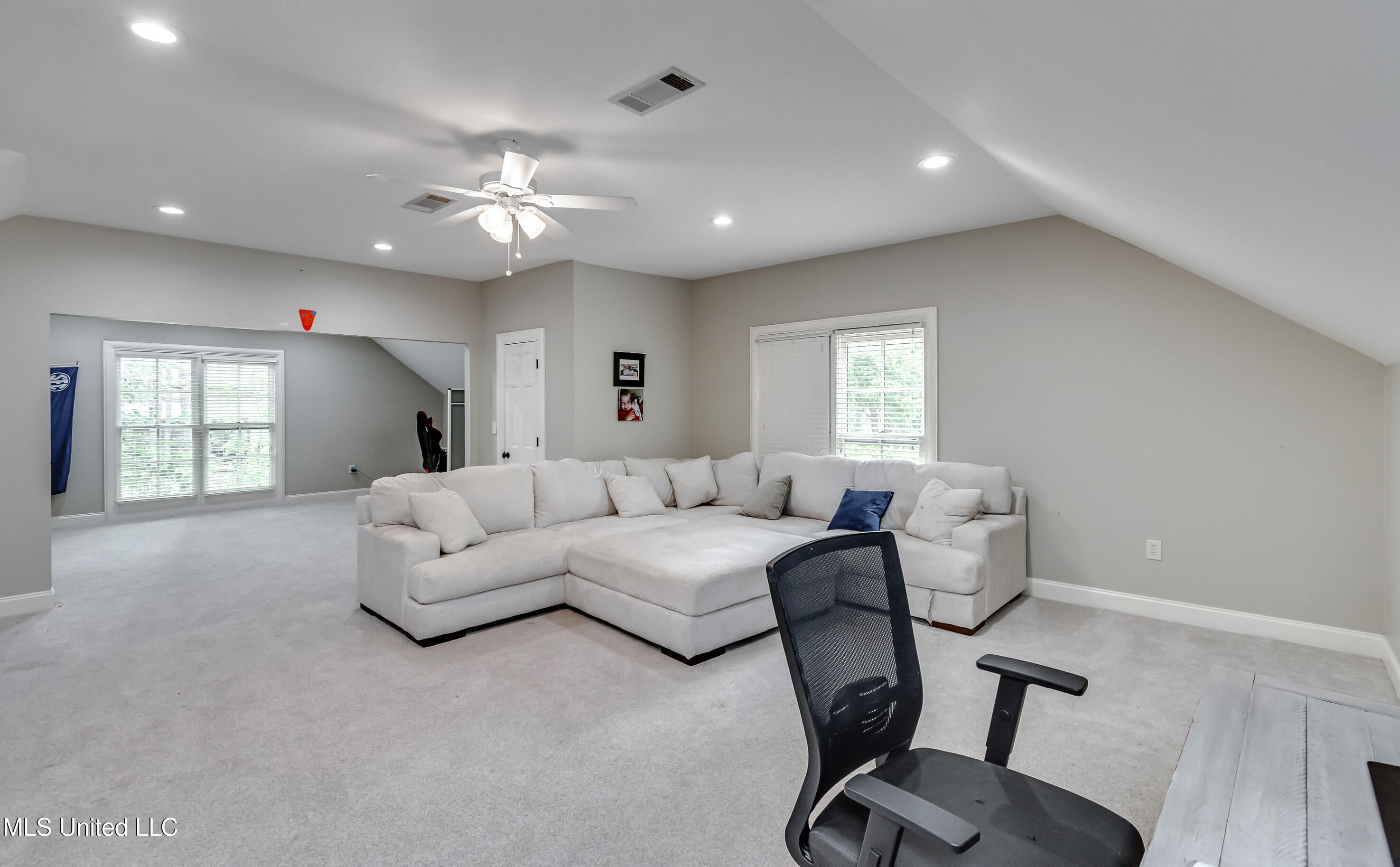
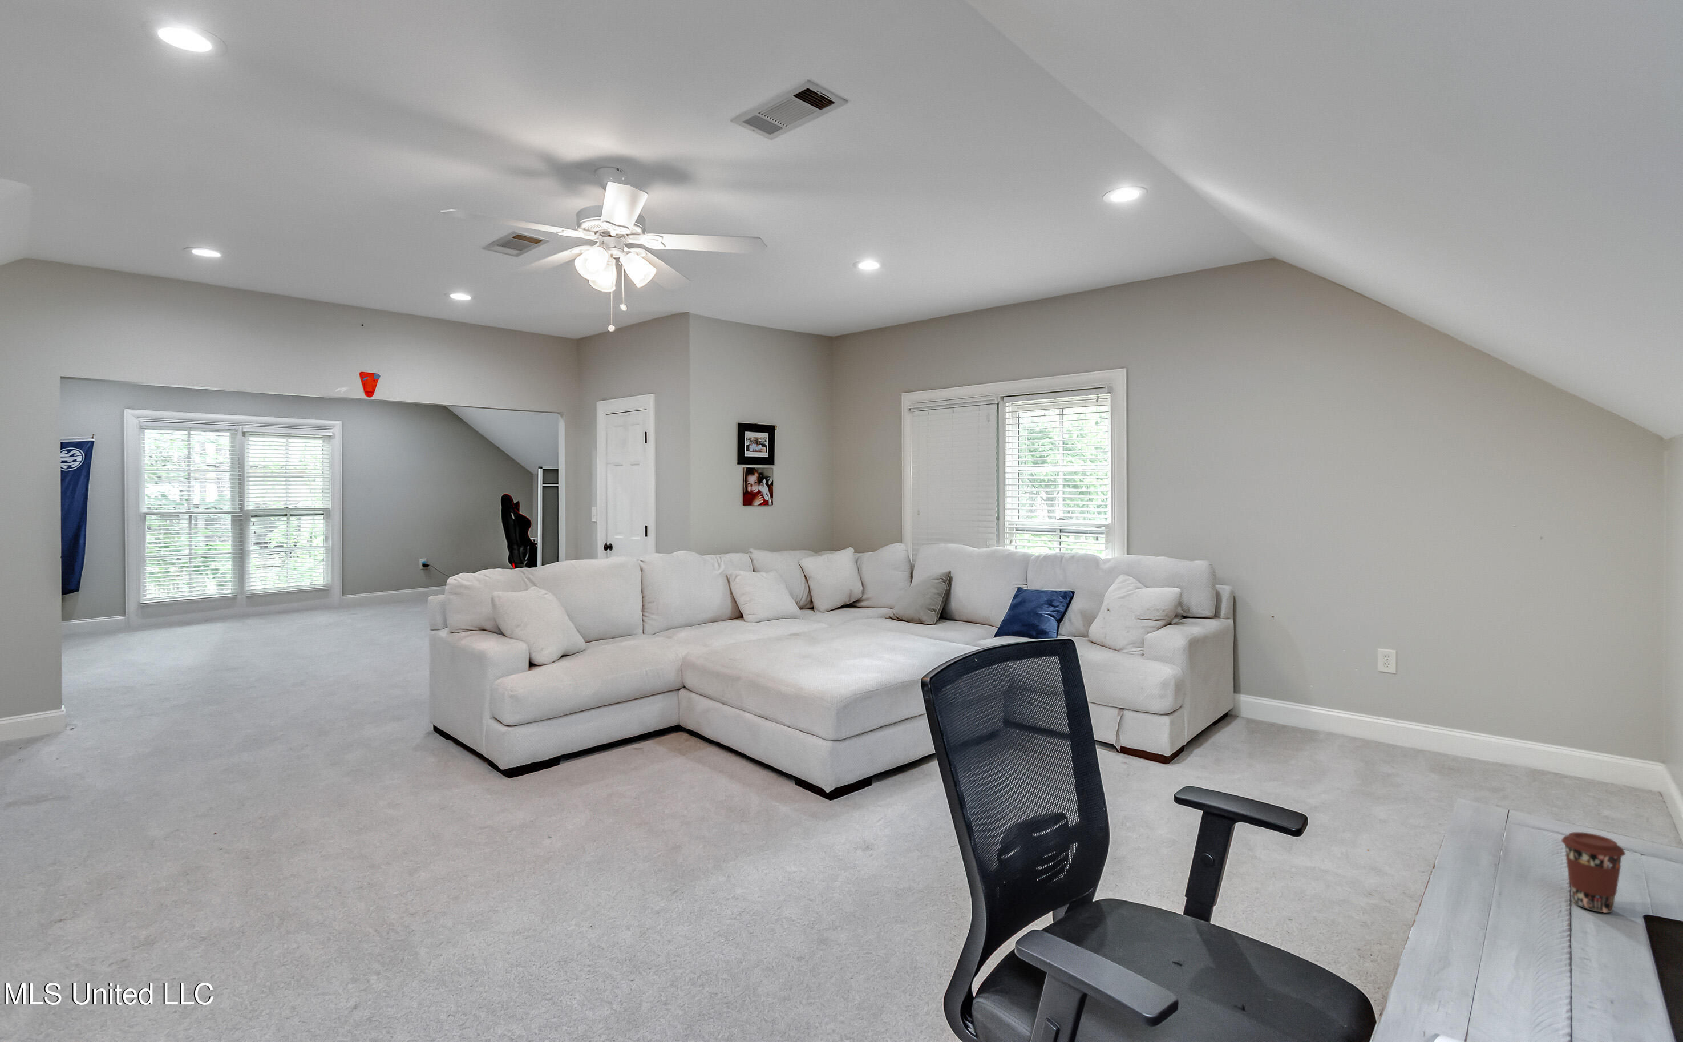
+ coffee cup (1593, 873)
